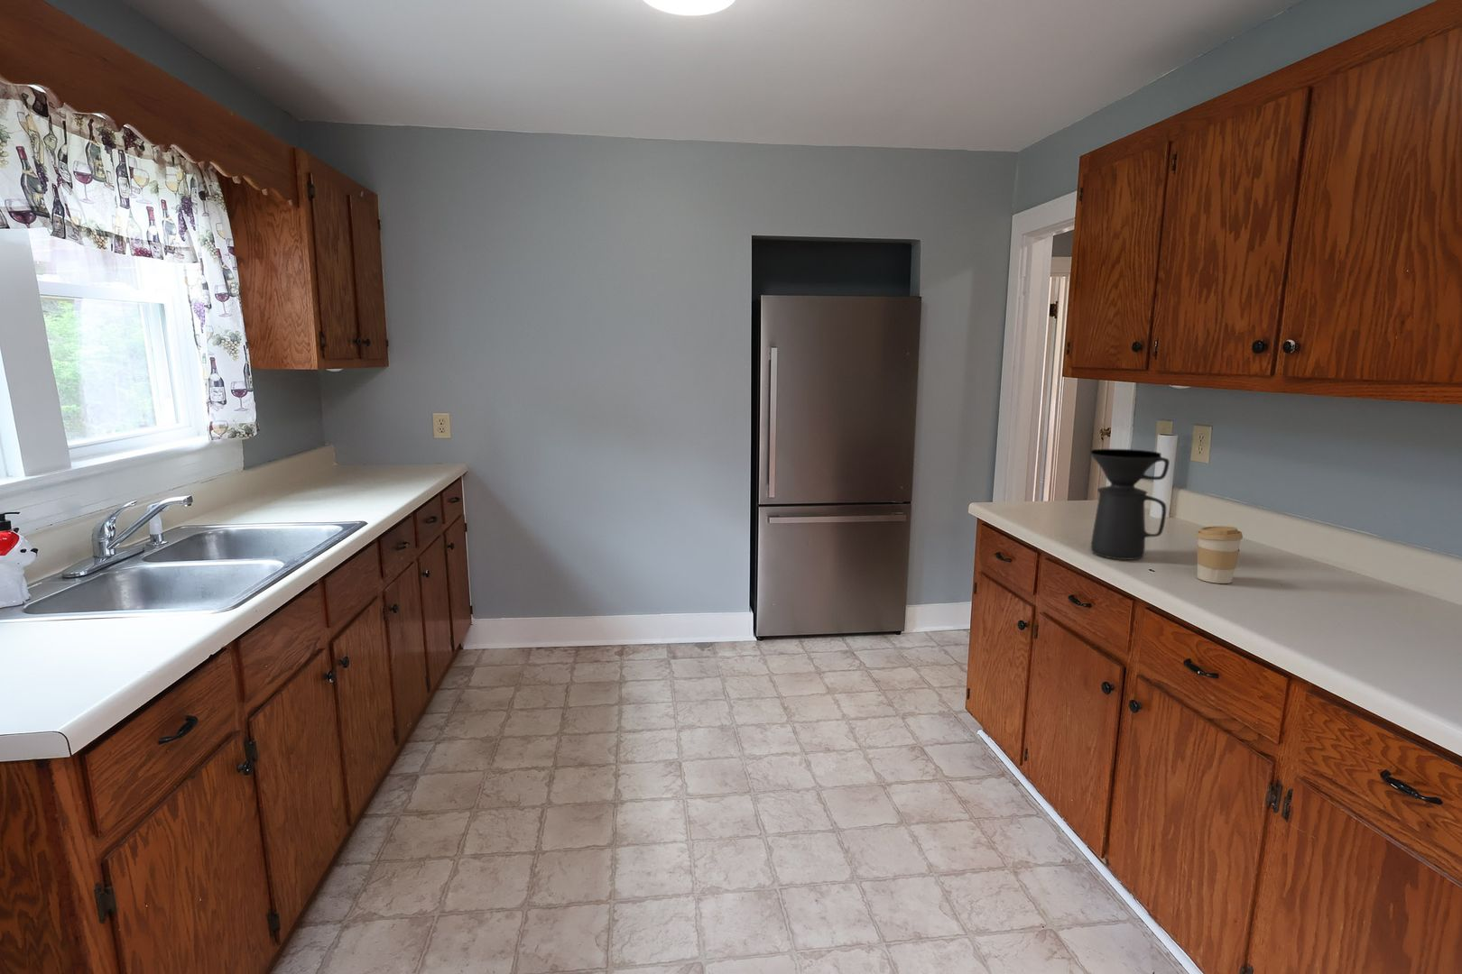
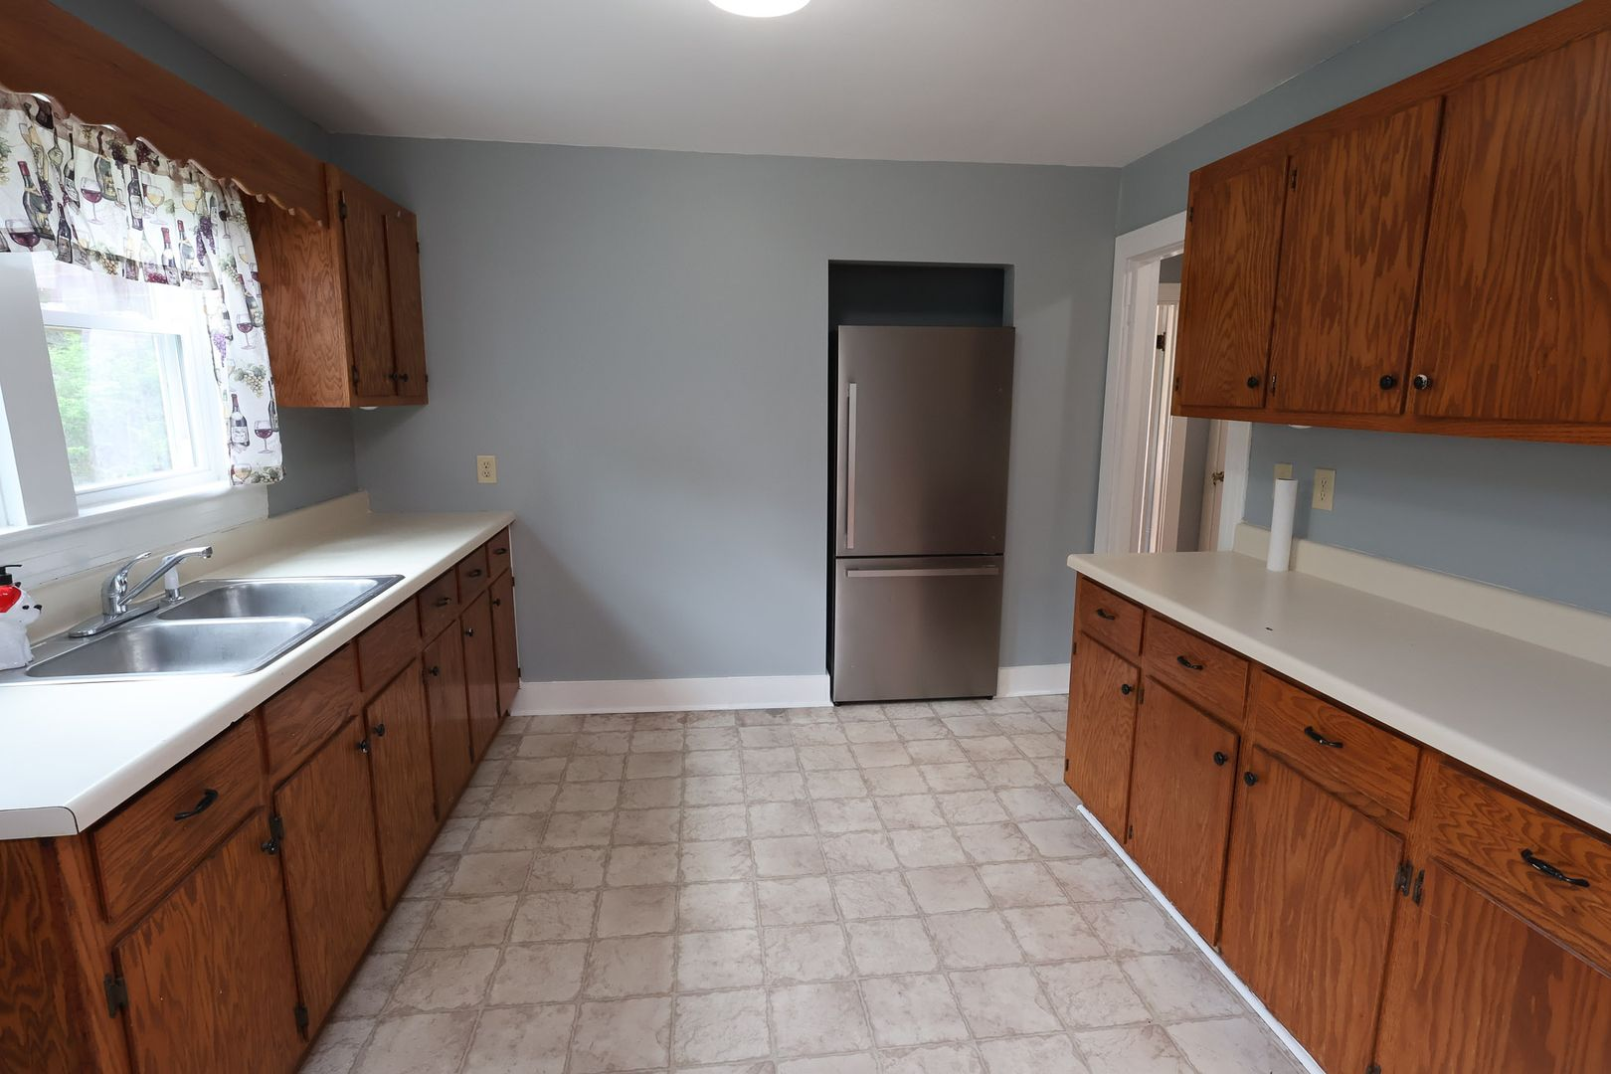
- coffee cup (1216, 553)
- coffee maker (1120, 503)
